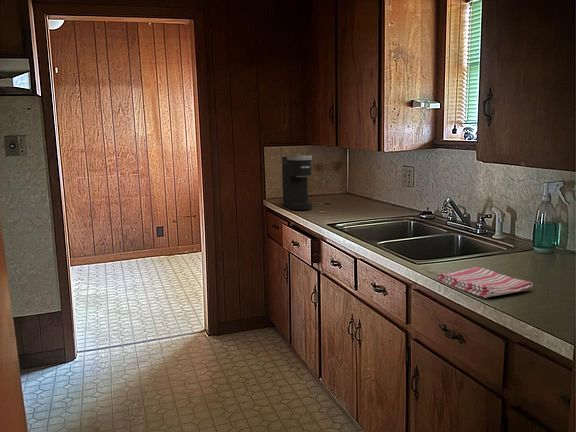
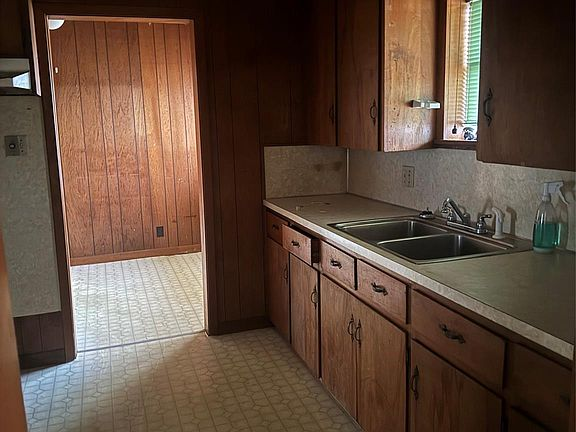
- coffee maker (296, 181)
- dish towel (481, 279)
